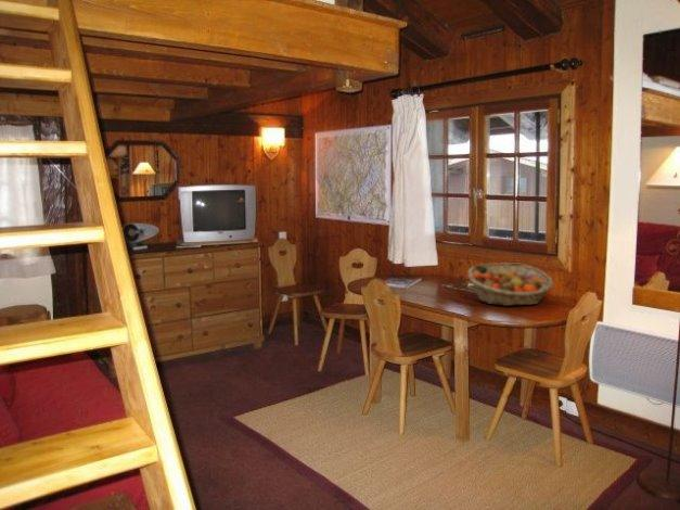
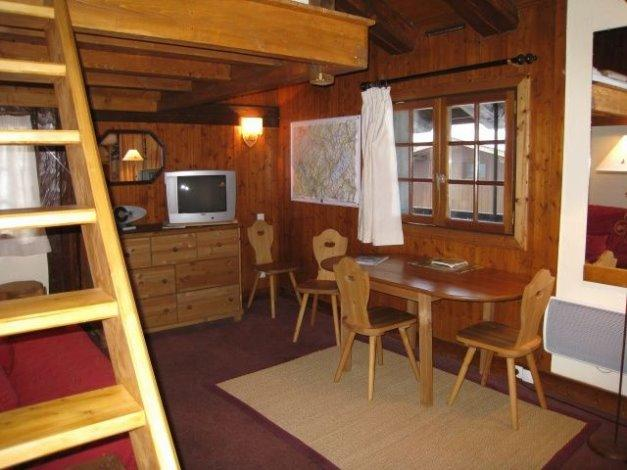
- fruit basket (509, 283)
